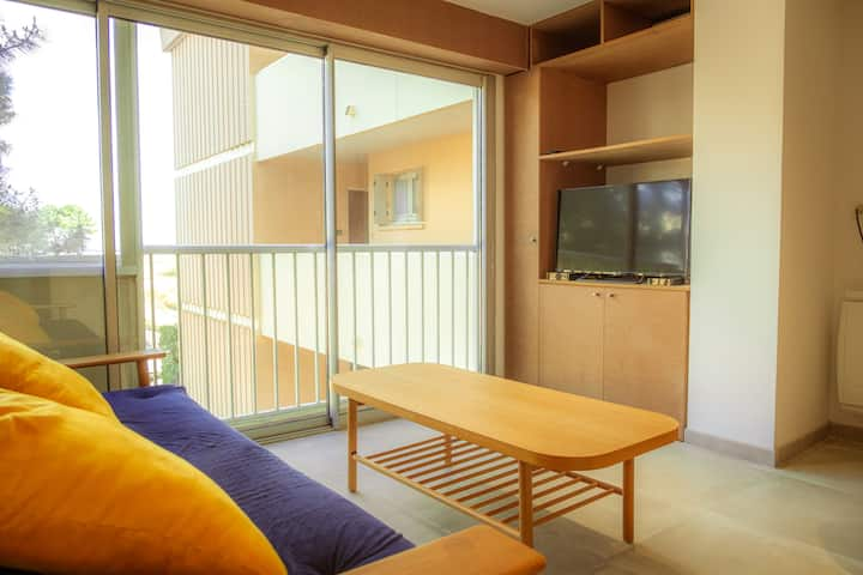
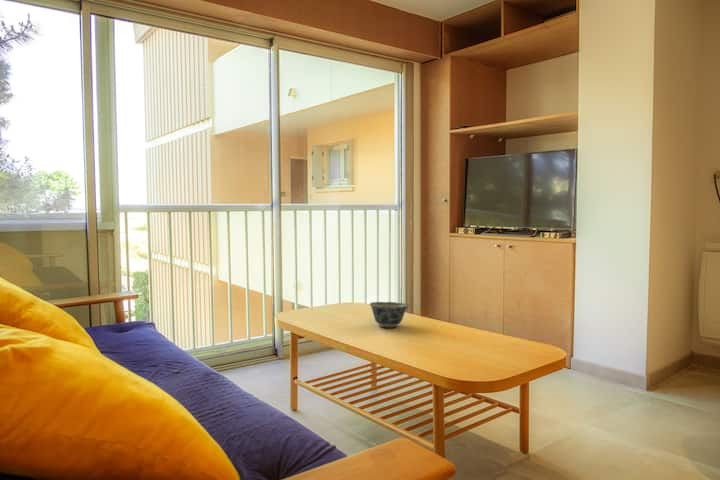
+ bowl (389, 314)
